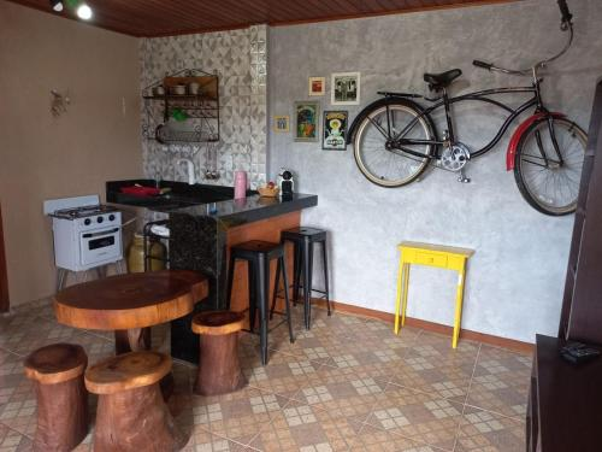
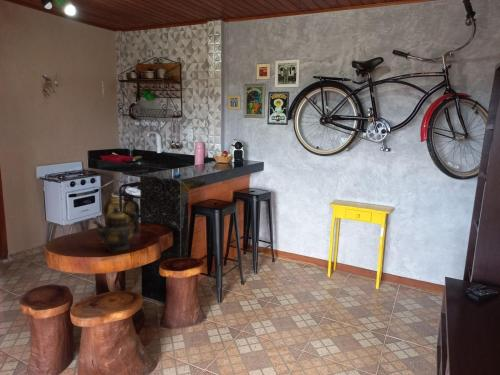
+ teapot (117, 227)
